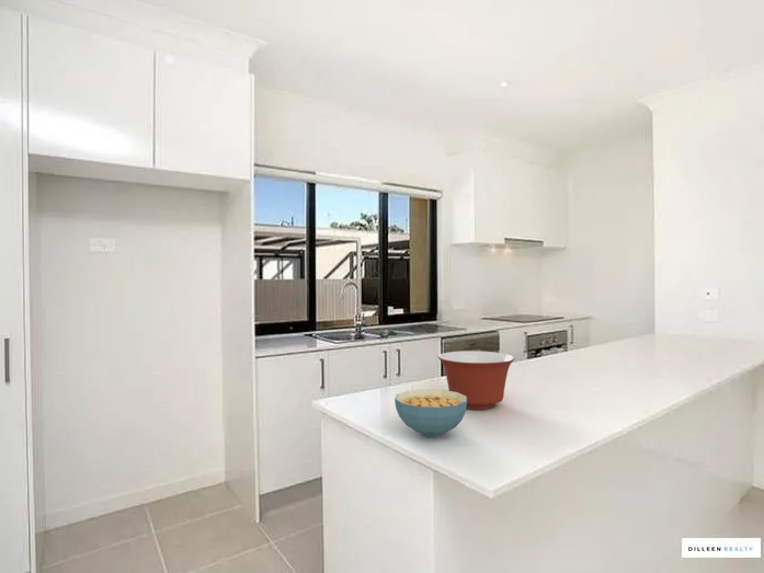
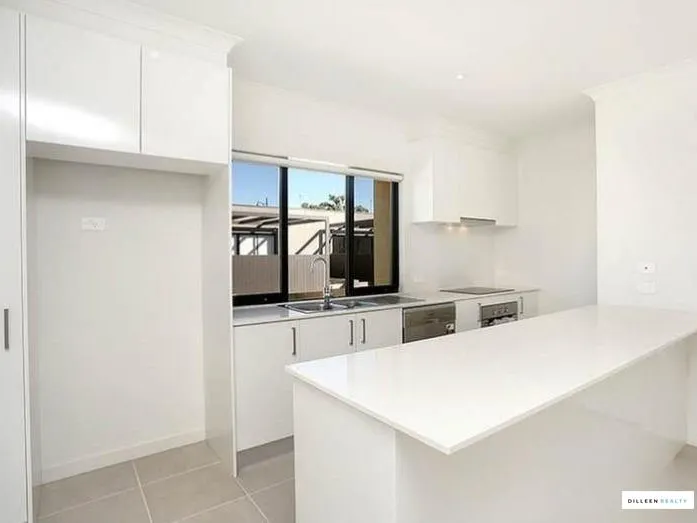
- cereal bowl (431, 415)
- mixing bowl (476, 380)
